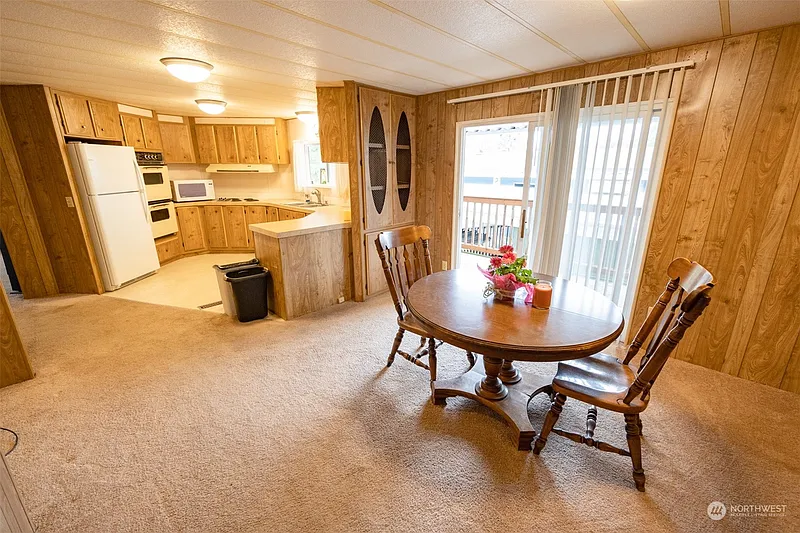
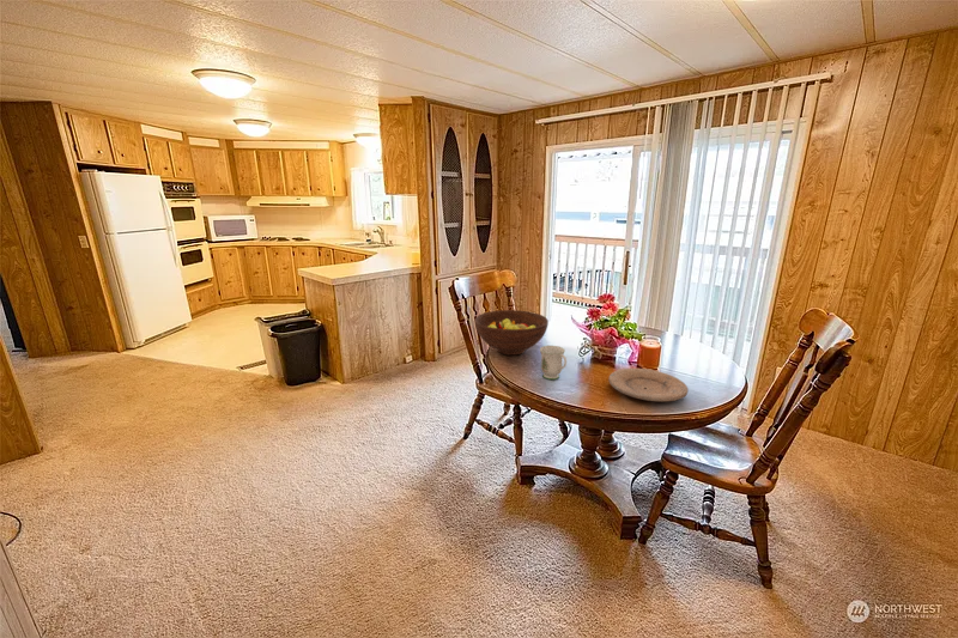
+ plate (647, 385)
+ mug (554, 364)
+ fruit bowl (510, 335)
